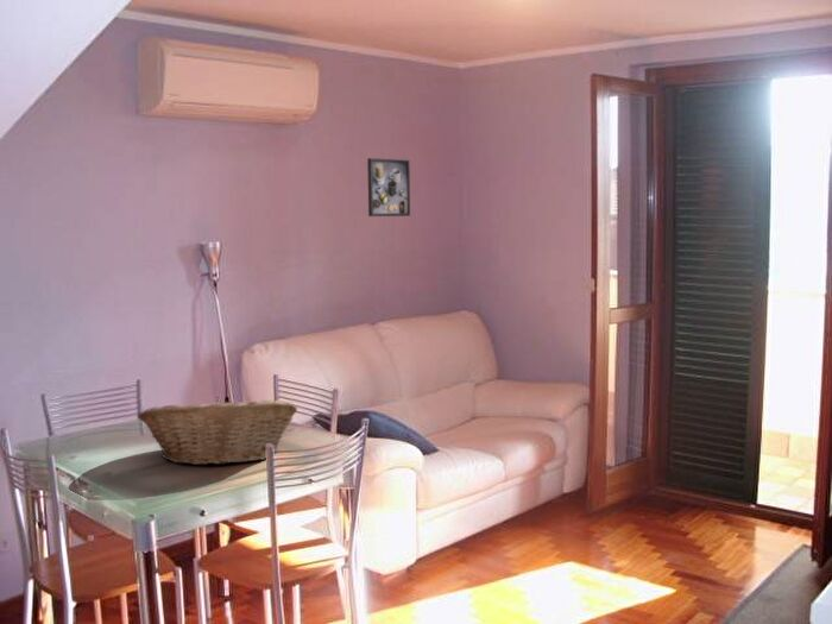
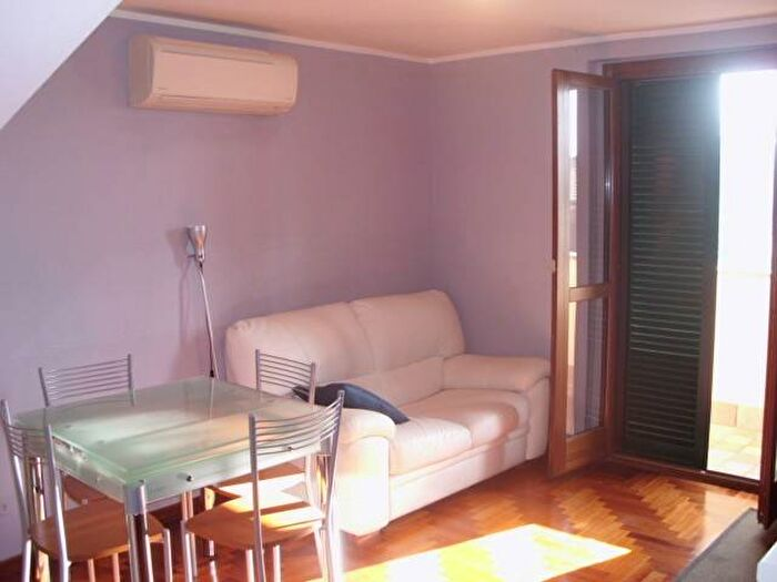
- fruit basket (219, 424)
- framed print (389, 188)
